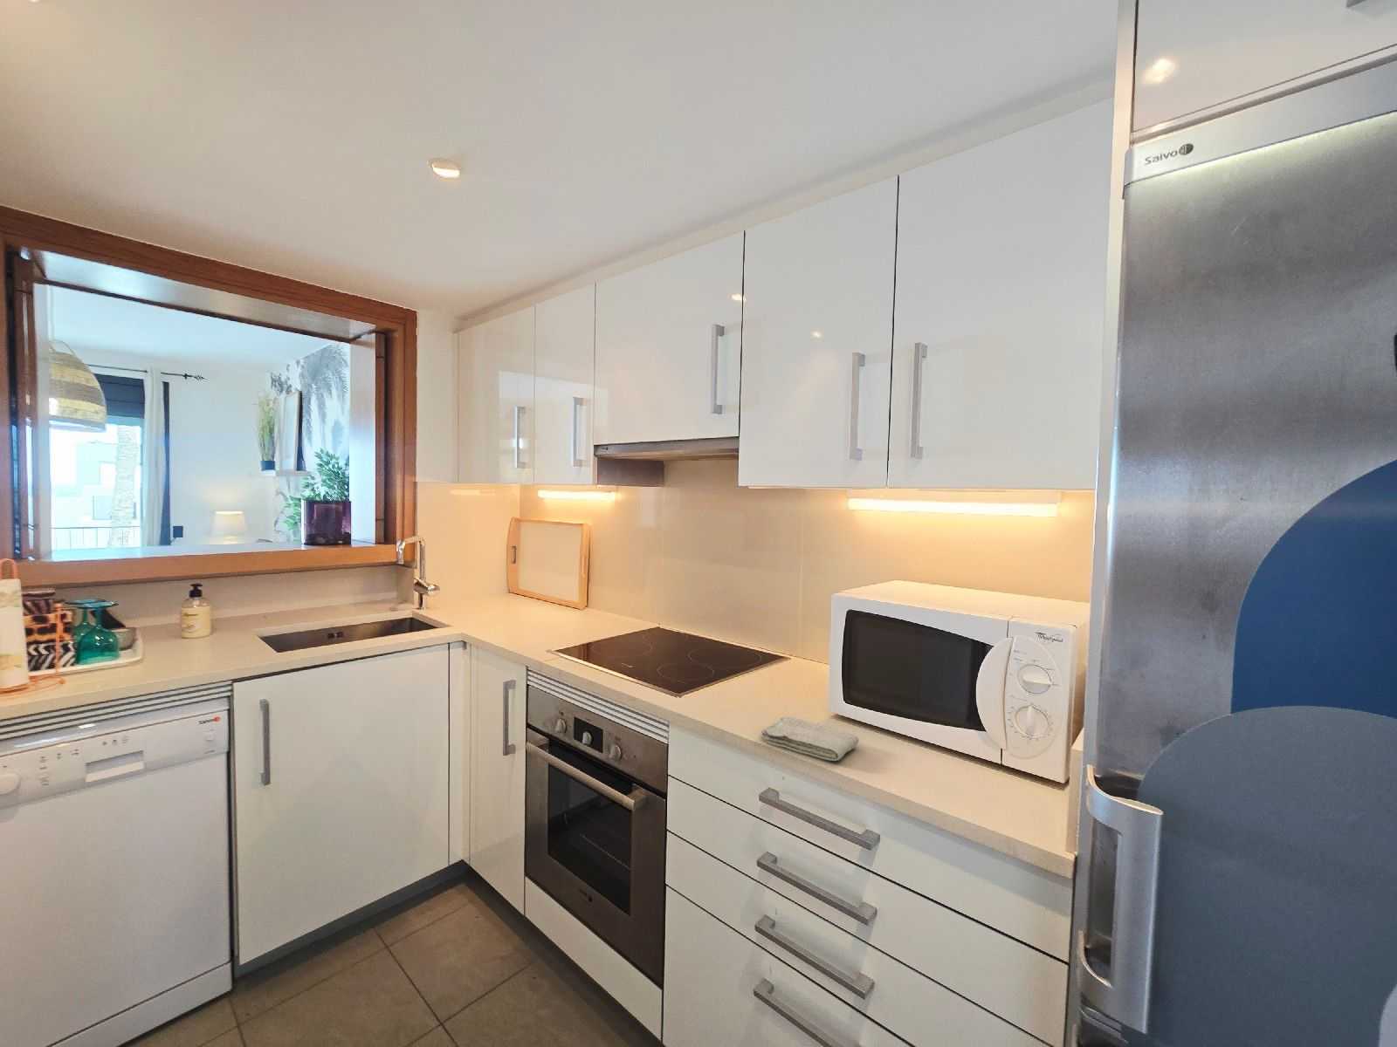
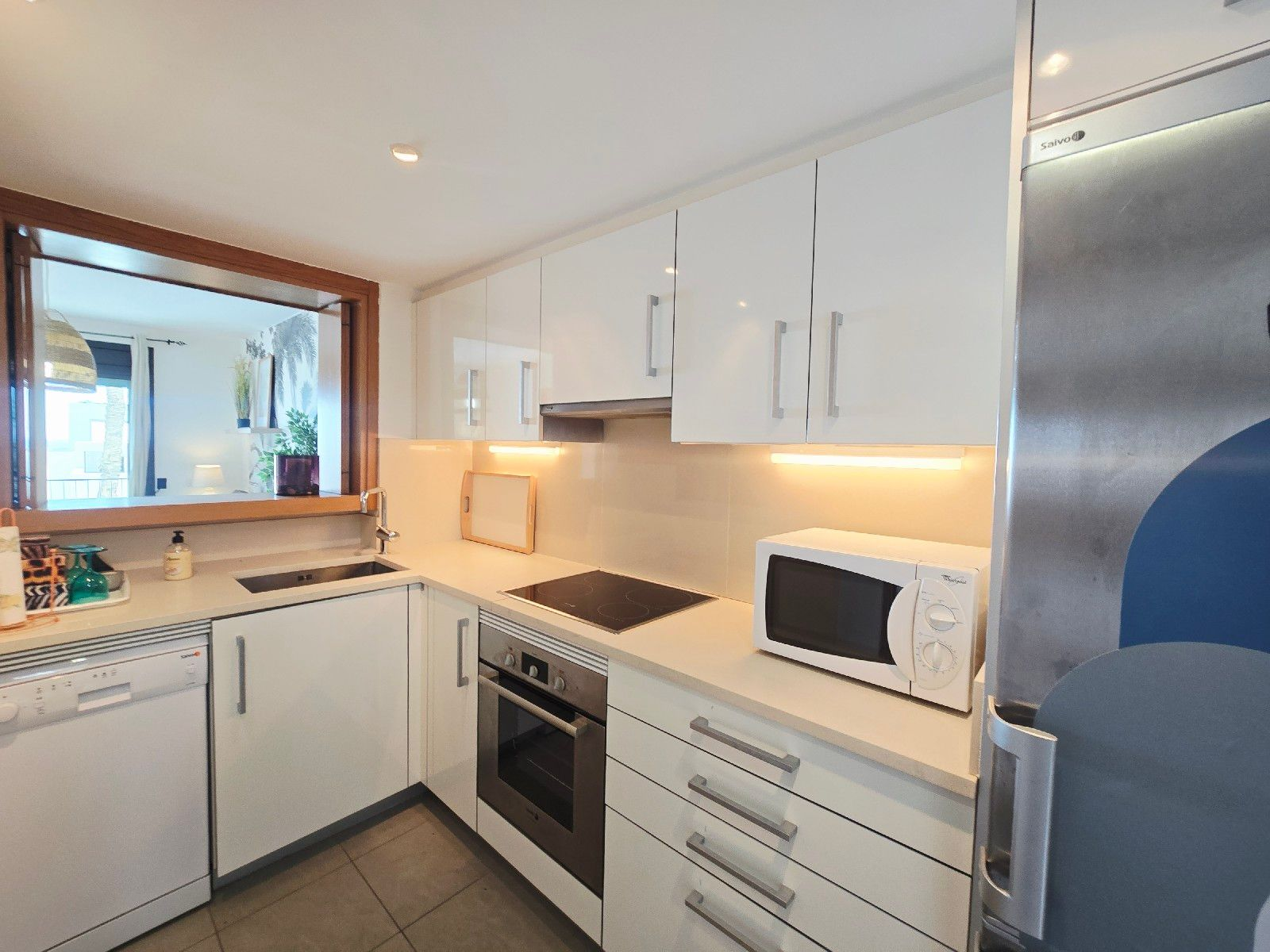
- washcloth (809, 737)
